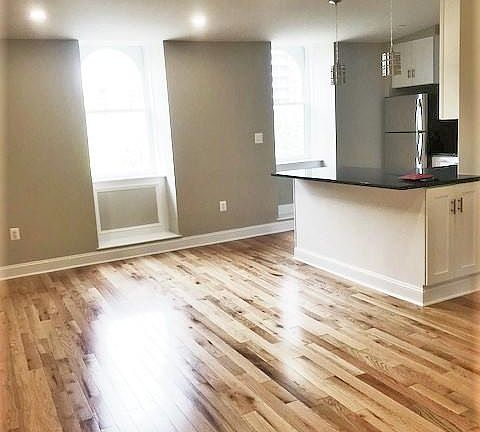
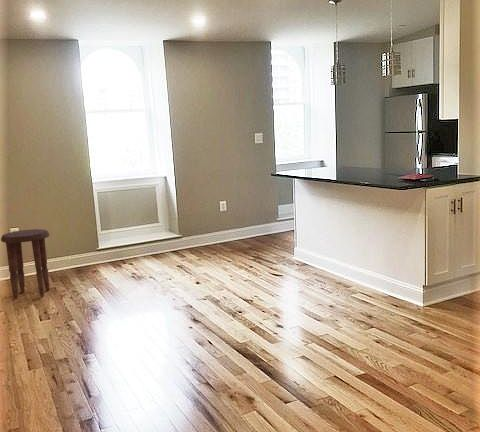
+ side table (23, 265)
